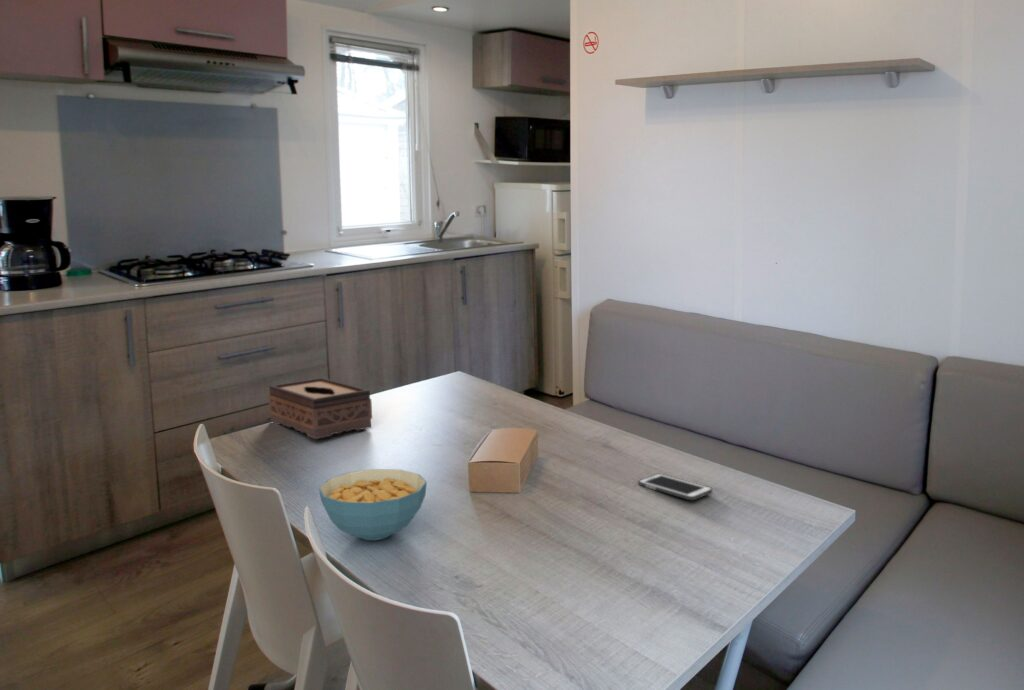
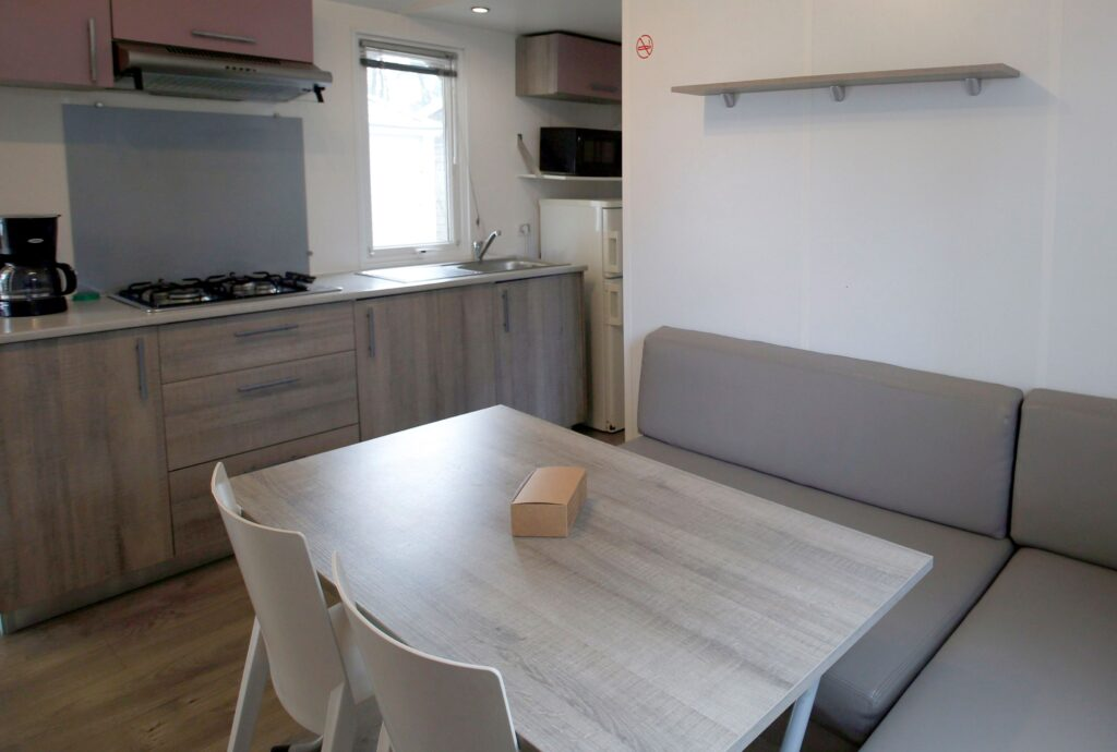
- cereal bowl (374, 509)
- cell phone (674, 486)
- tissue box (319, 406)
